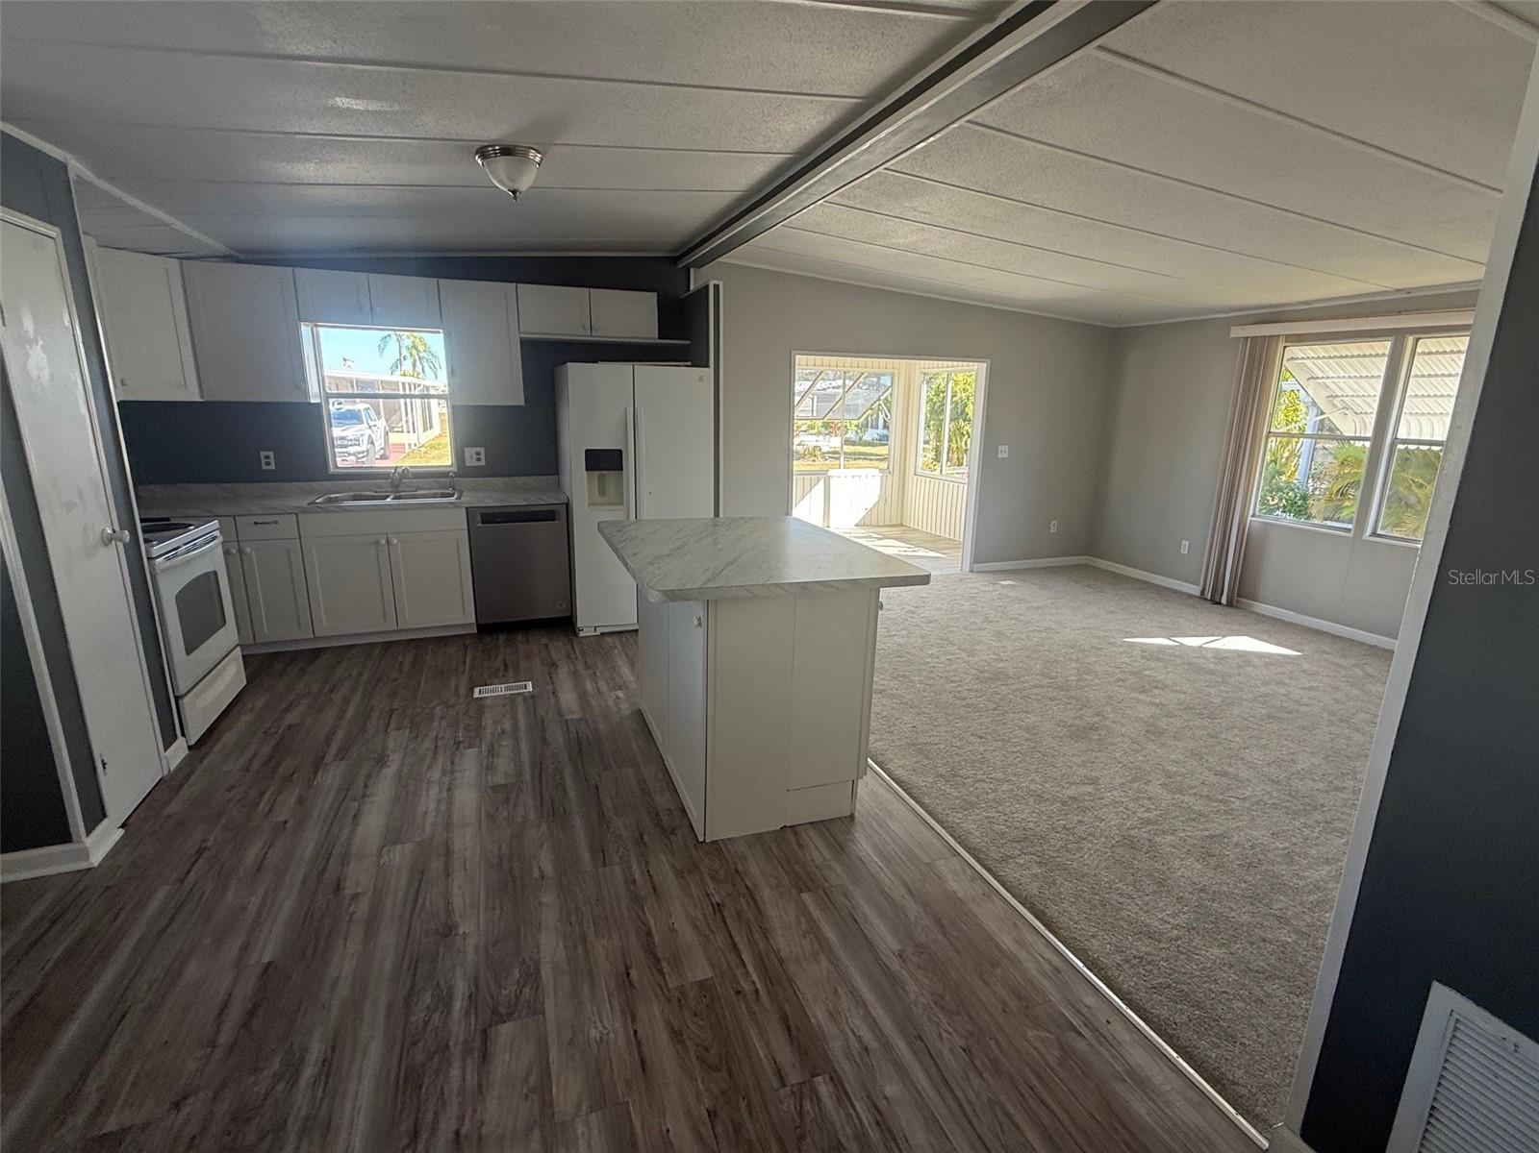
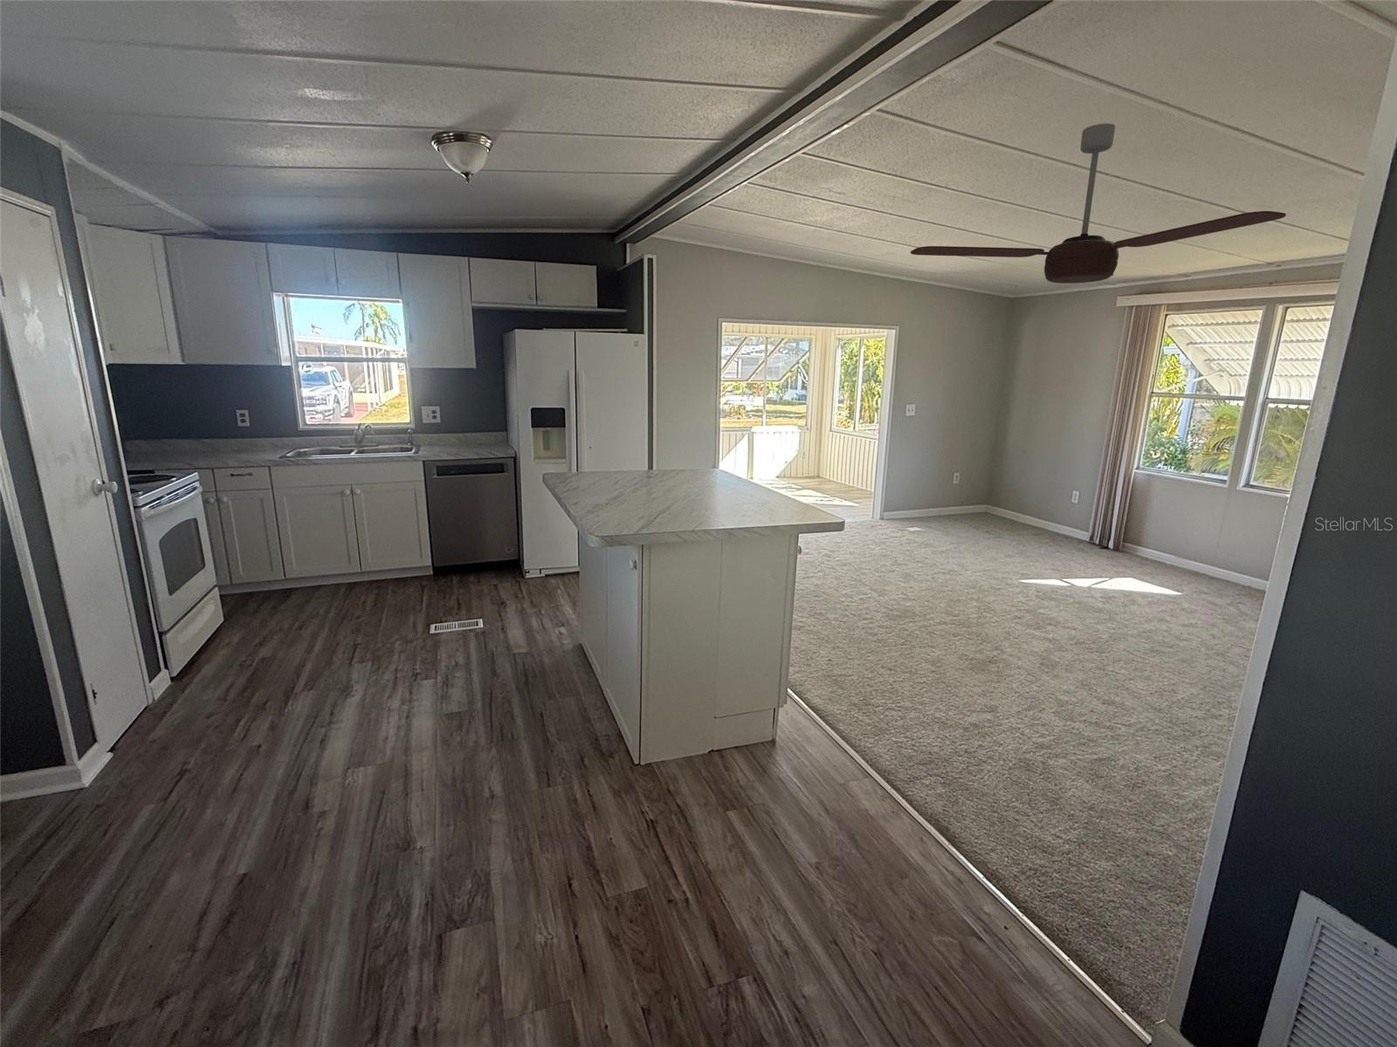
+ ceiling fan (1084, 214)
